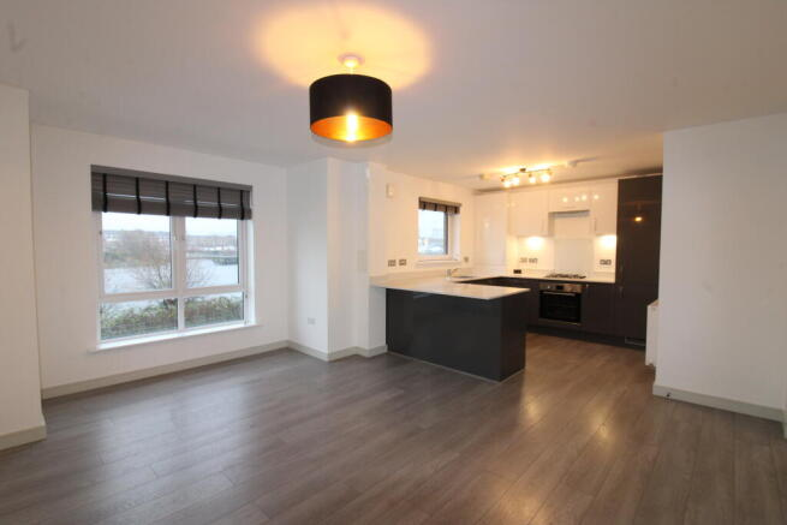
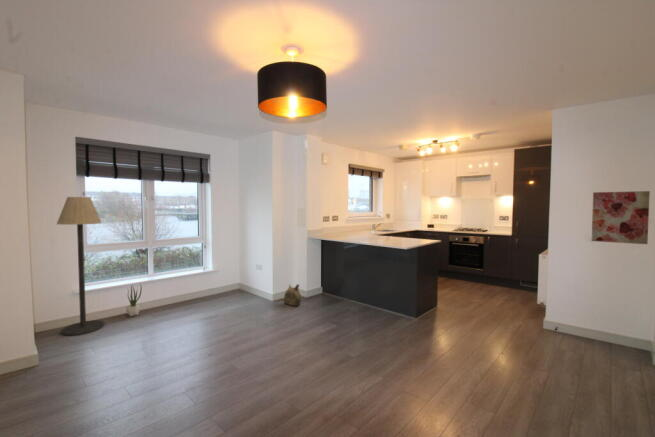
+ floor lamp (81, 263)
+ potted plant (134, 299)
+ wall art (619, 217)
+ ceramic jug (292, 294)
